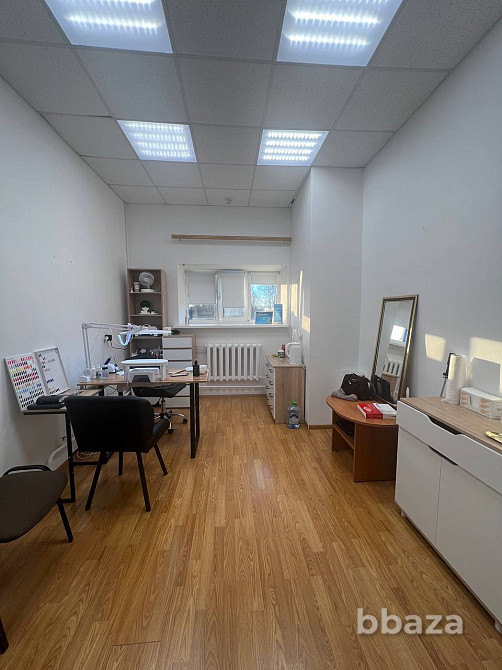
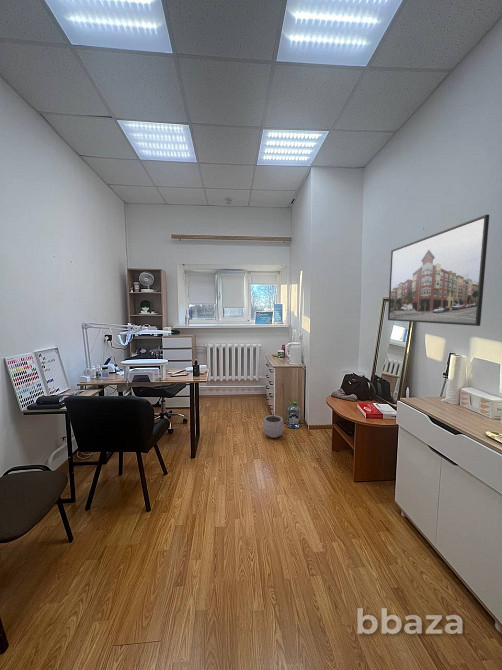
+ plant pot (273, 423)
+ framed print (426, 280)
